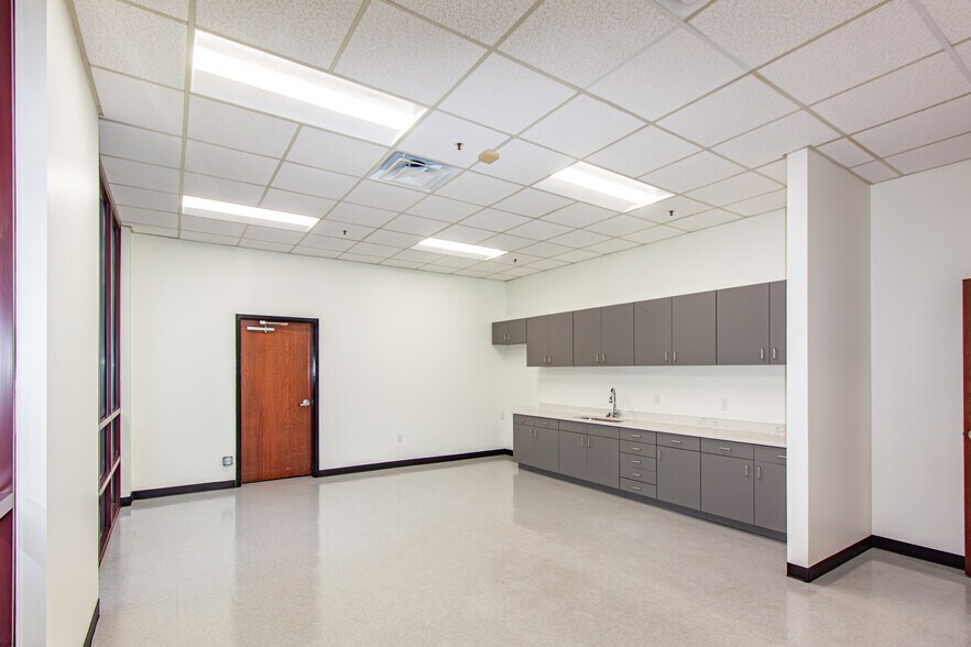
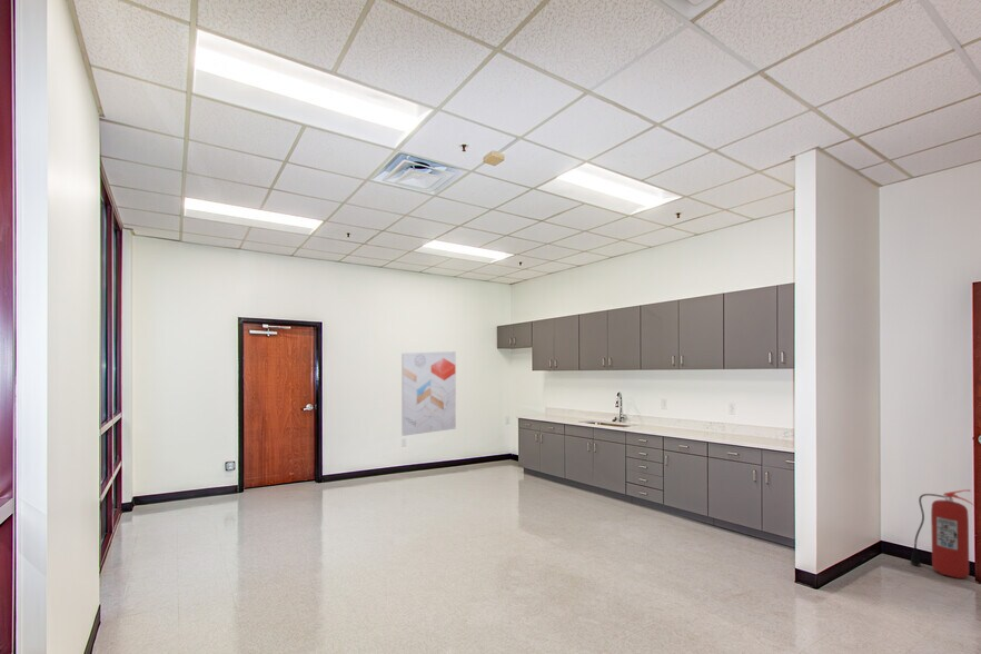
+ fire extinguisher (940, 527)
+ wall art (429, 392)
